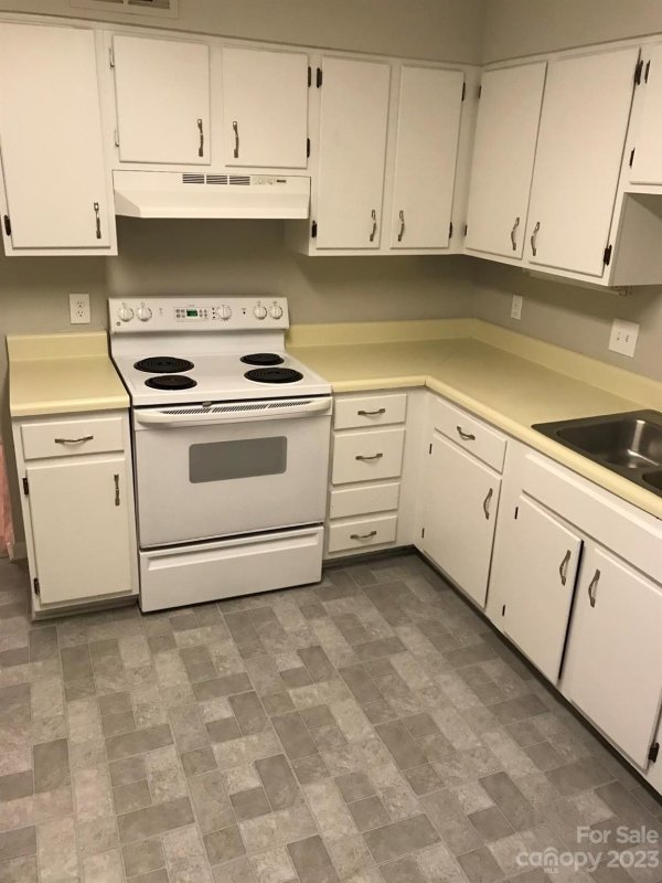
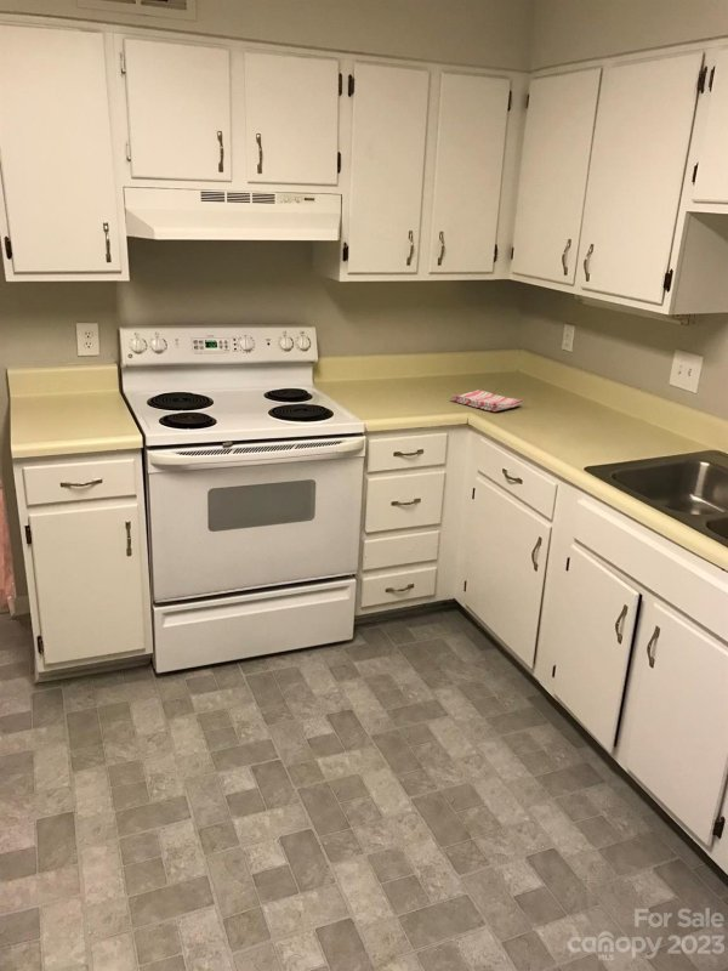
+ dish towel (485, 398)
